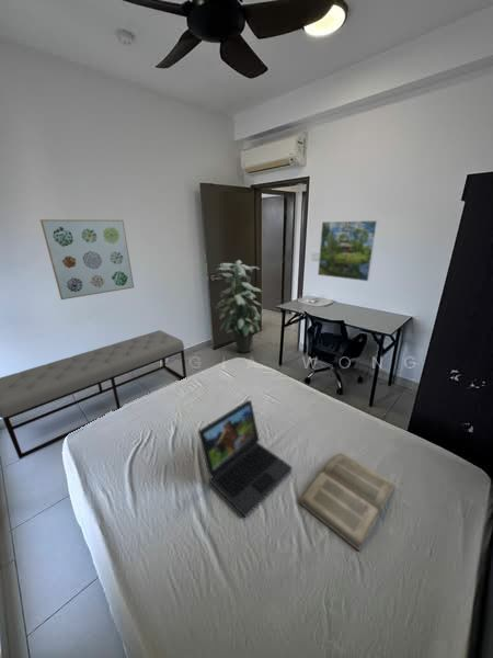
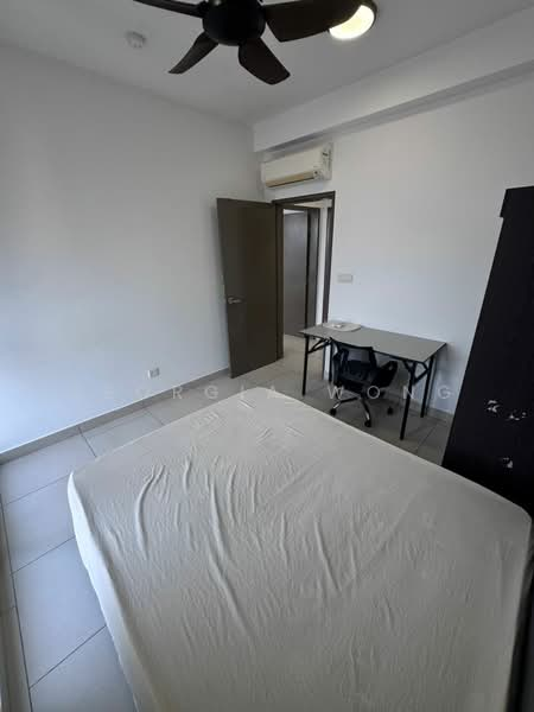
- indoor plant (239, 307)
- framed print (344, 250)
- laptop (246, 451)
- bench (104, 379)
- wall art (93, 258)
- book (348, 489)
